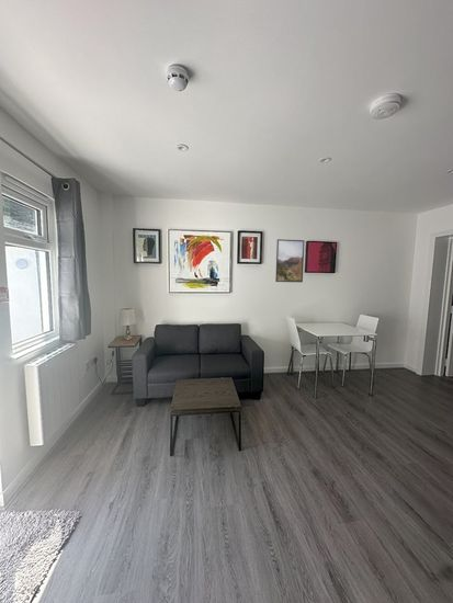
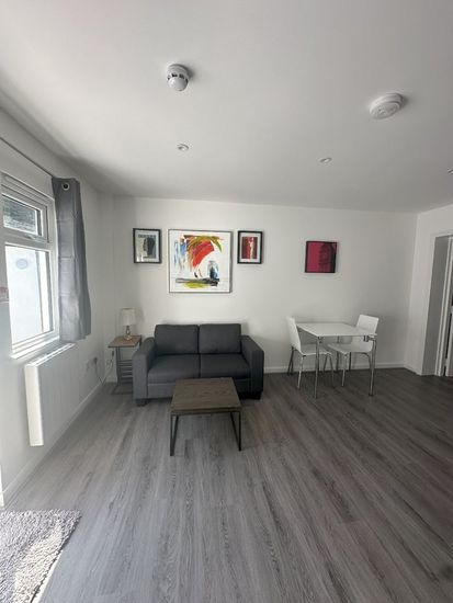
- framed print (290, 261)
